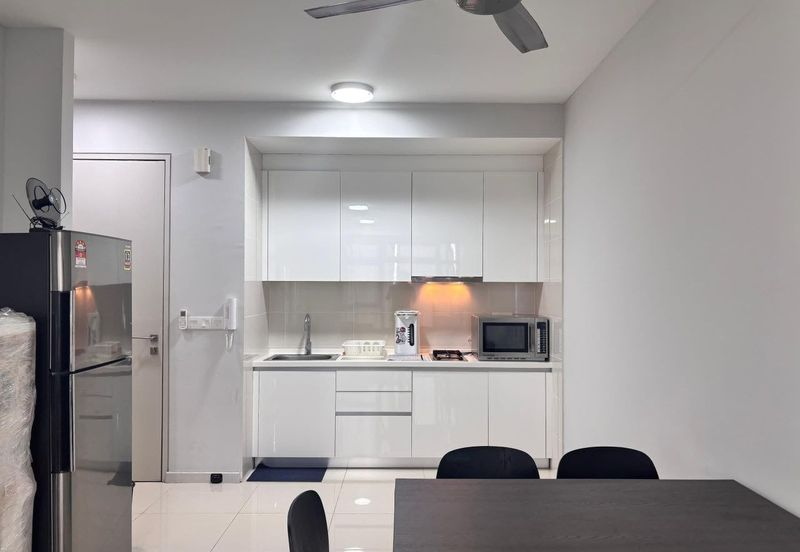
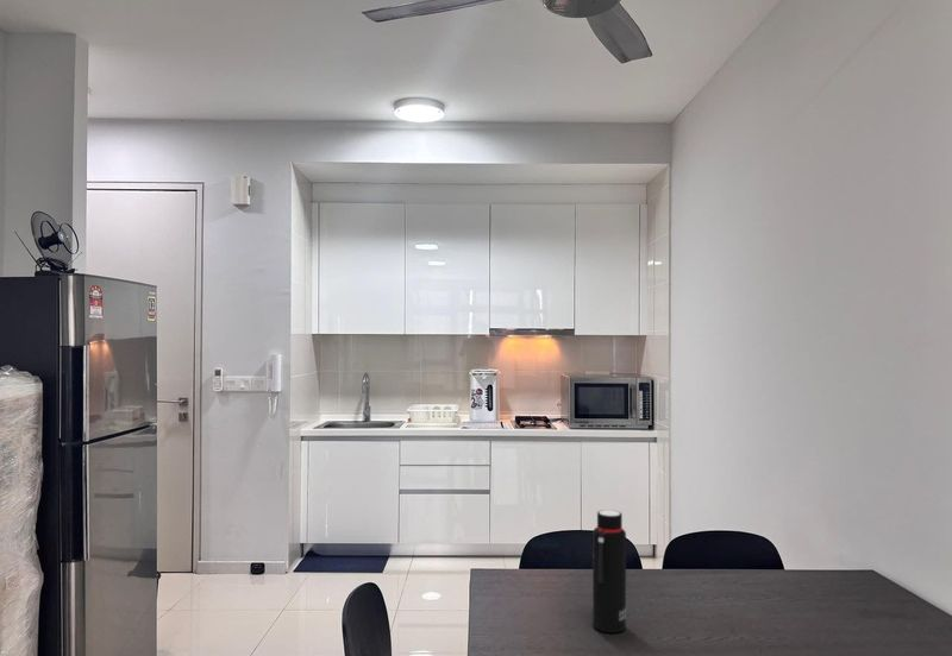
+ water bottle (607, 570)
